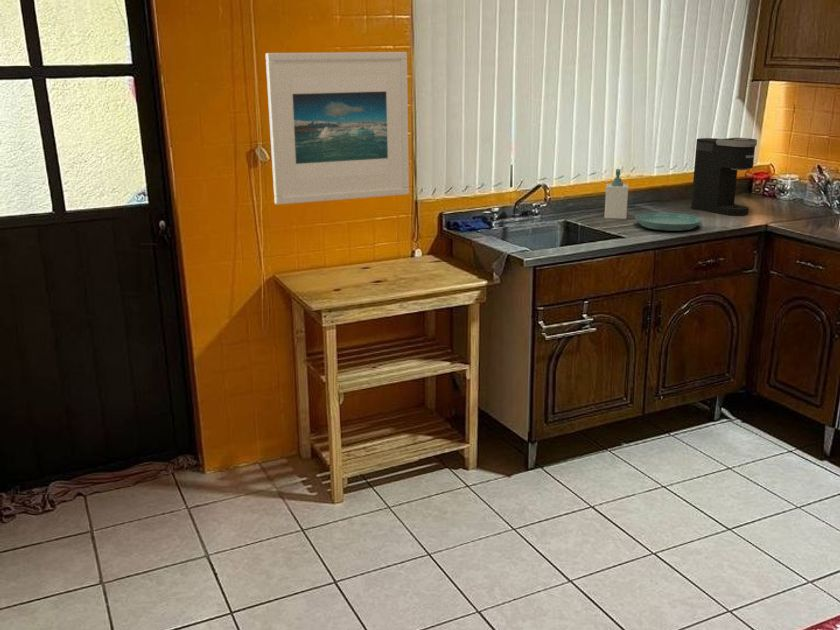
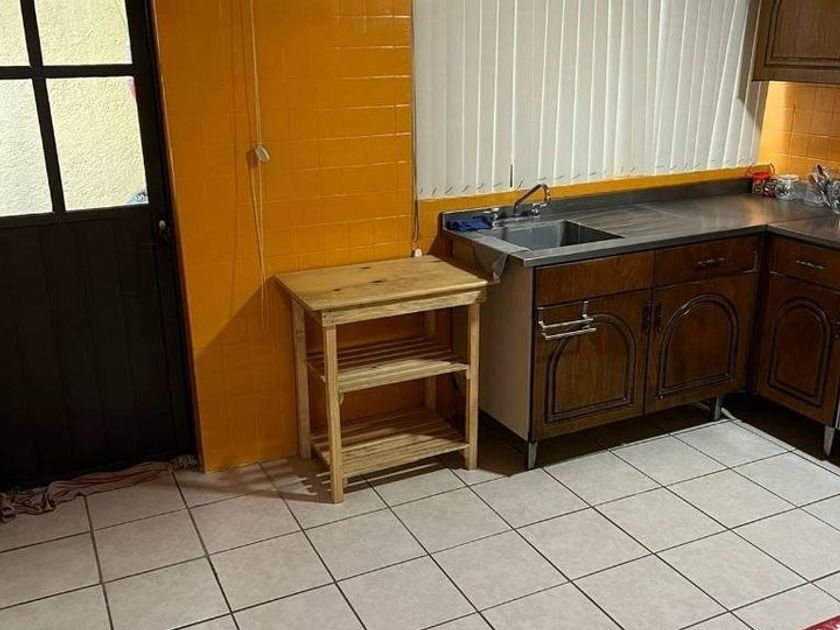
- saucer (667, 221)
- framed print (341, 127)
- coffee maker (722, 175)
- soap bottle (616, 193)
